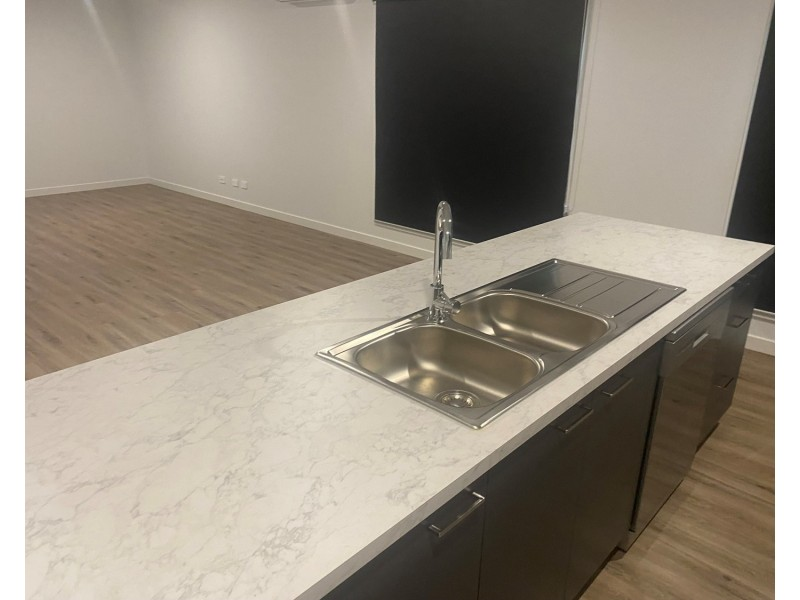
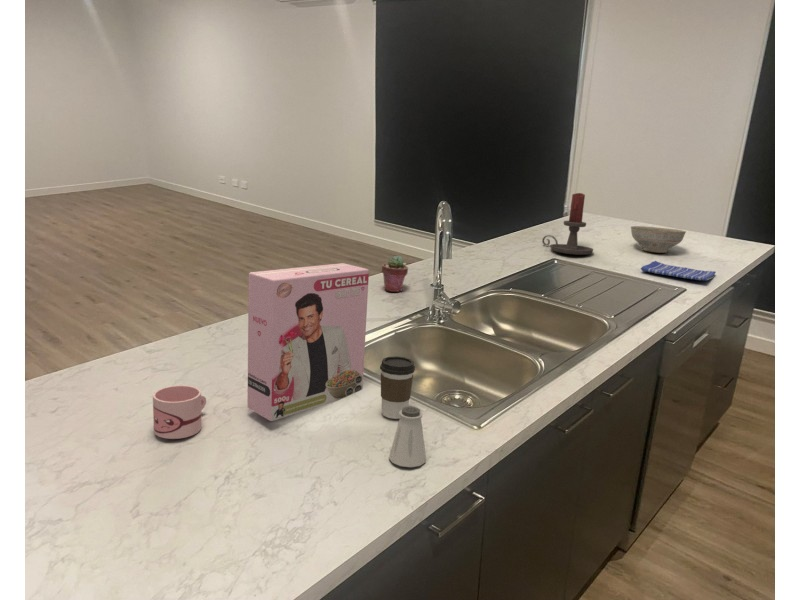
+ mug (183, 409)
+ cereal box (309, 337)
+ coffee cup (396, 387)
+ saltshaker (409, 434)
+ candle holder (569, 222)
+ dish towel (678, 270)
+ potted succulent (394, 273)
+ decorative bowl (656, 239)
